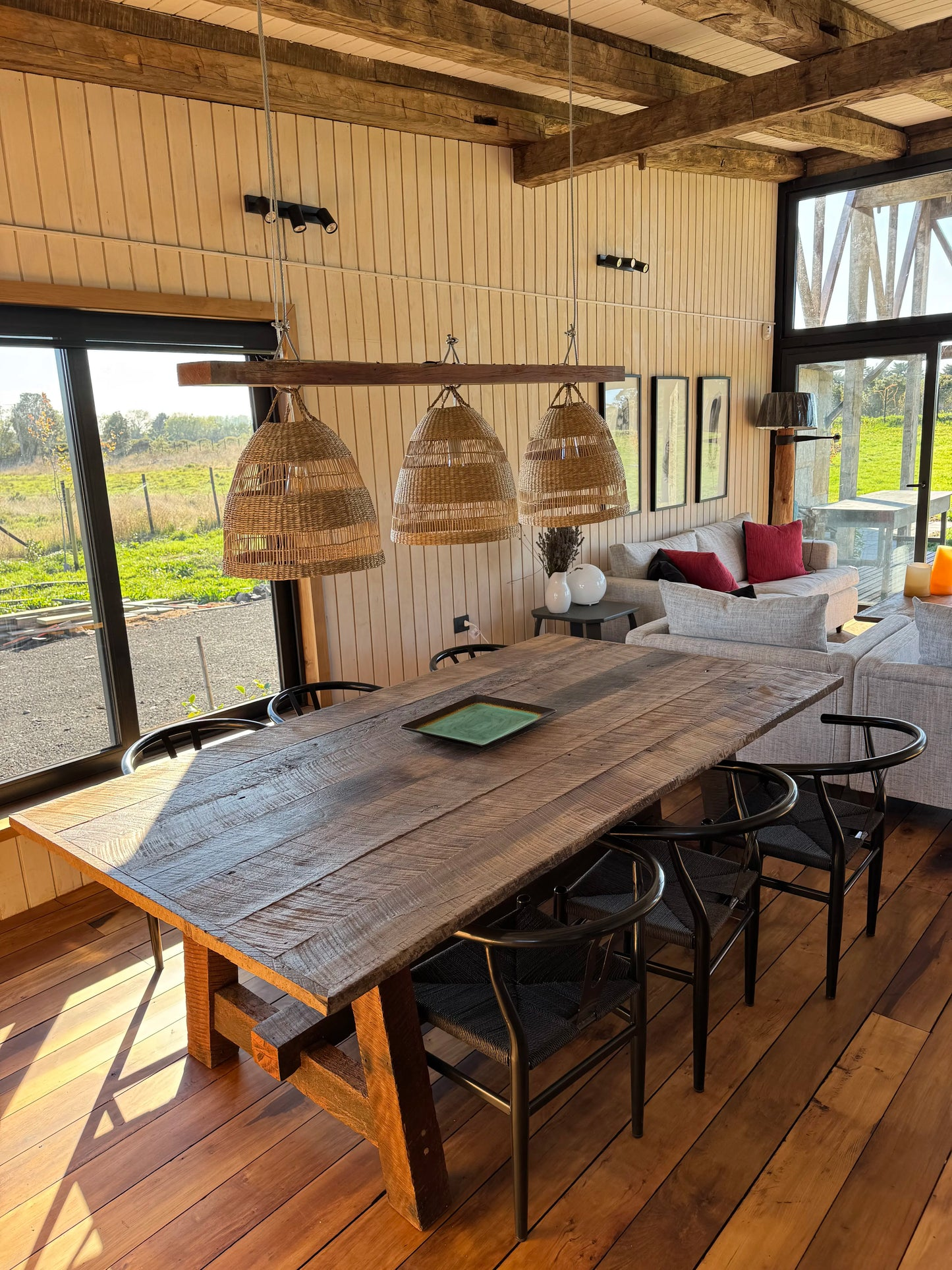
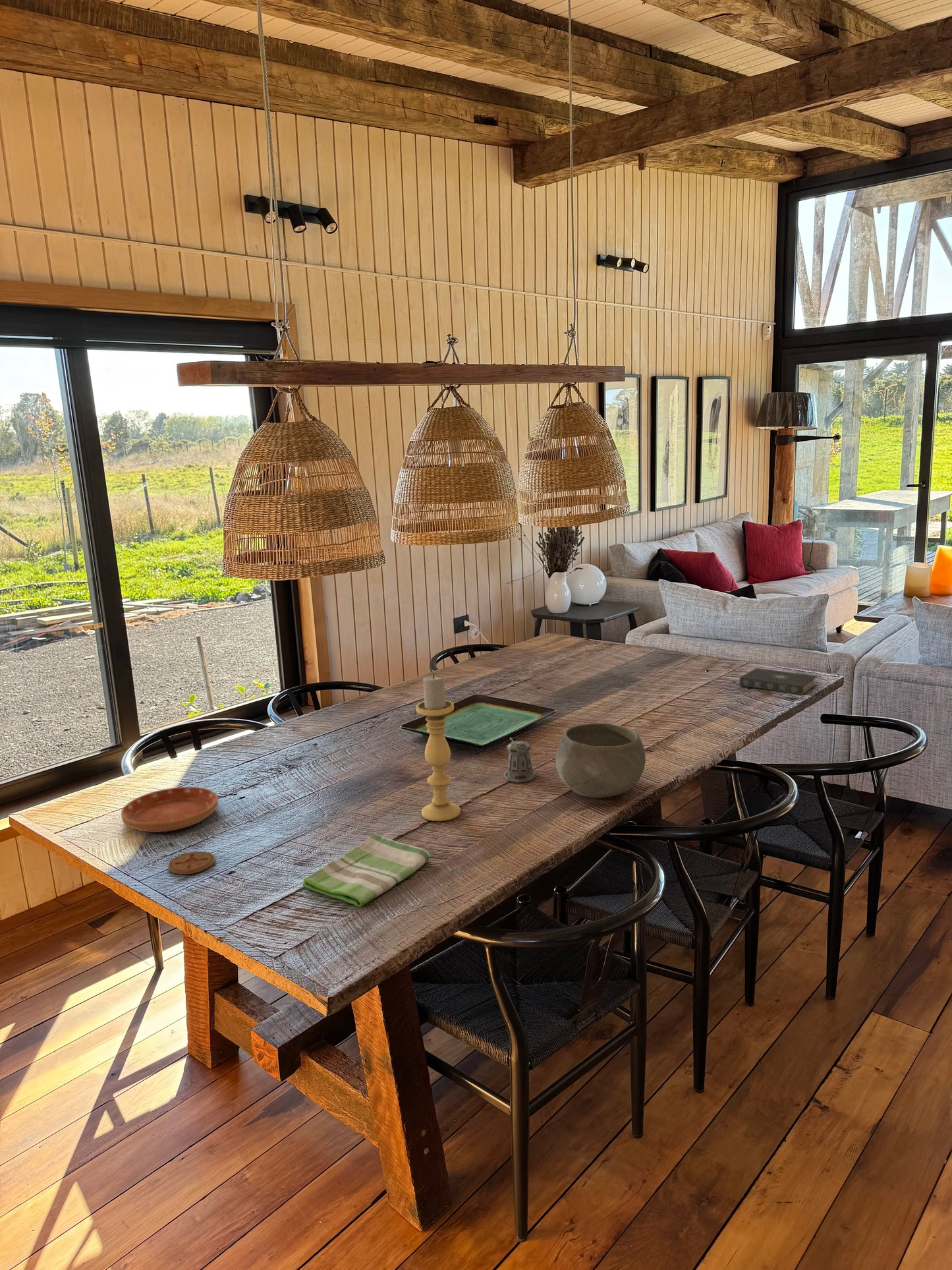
+ saucer (171, 810)
+ book (778, 681)
+ dish towel (368, 867)
+ candle holder (437, 745)
+ bowl (600, 761)
+ coaster (192, 862)
+ pepper shaker (518, 757)
